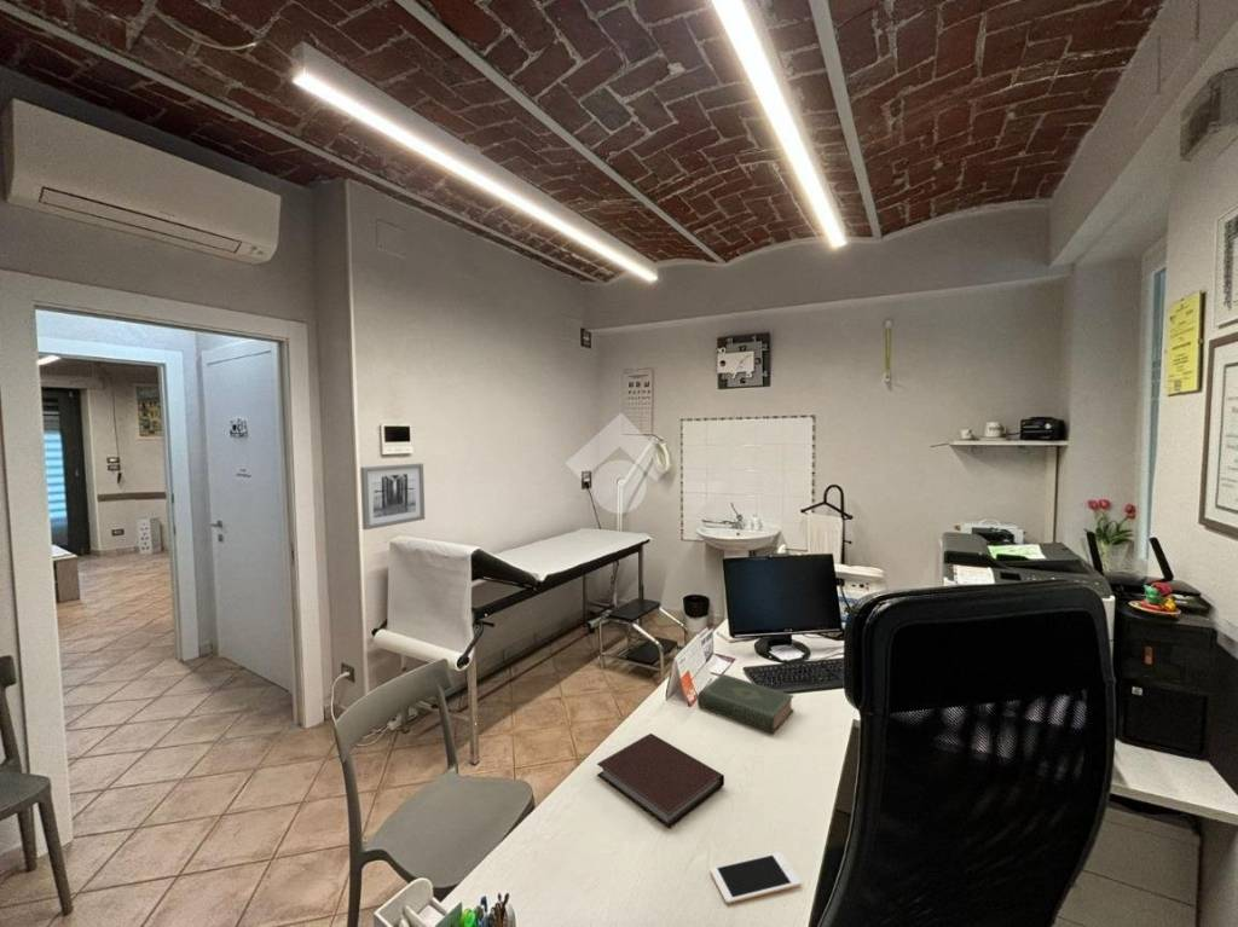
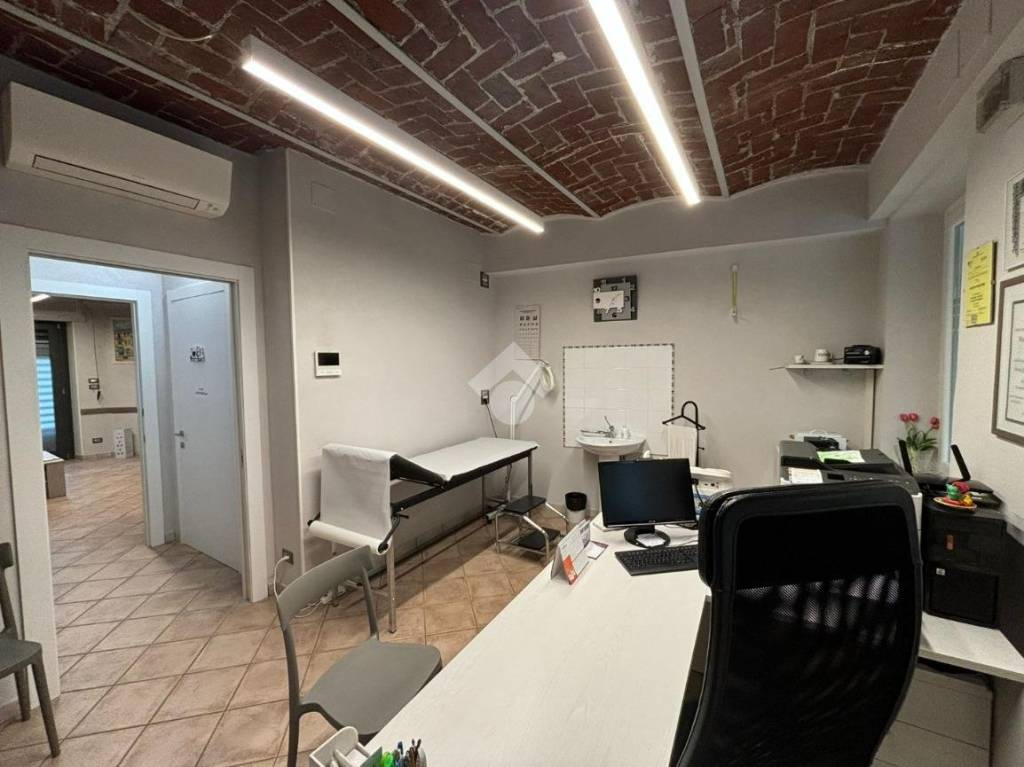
- book (745, 701)
- notebook (659, 774)
- cell phone (754, 876)
- wall art (394, 494)
